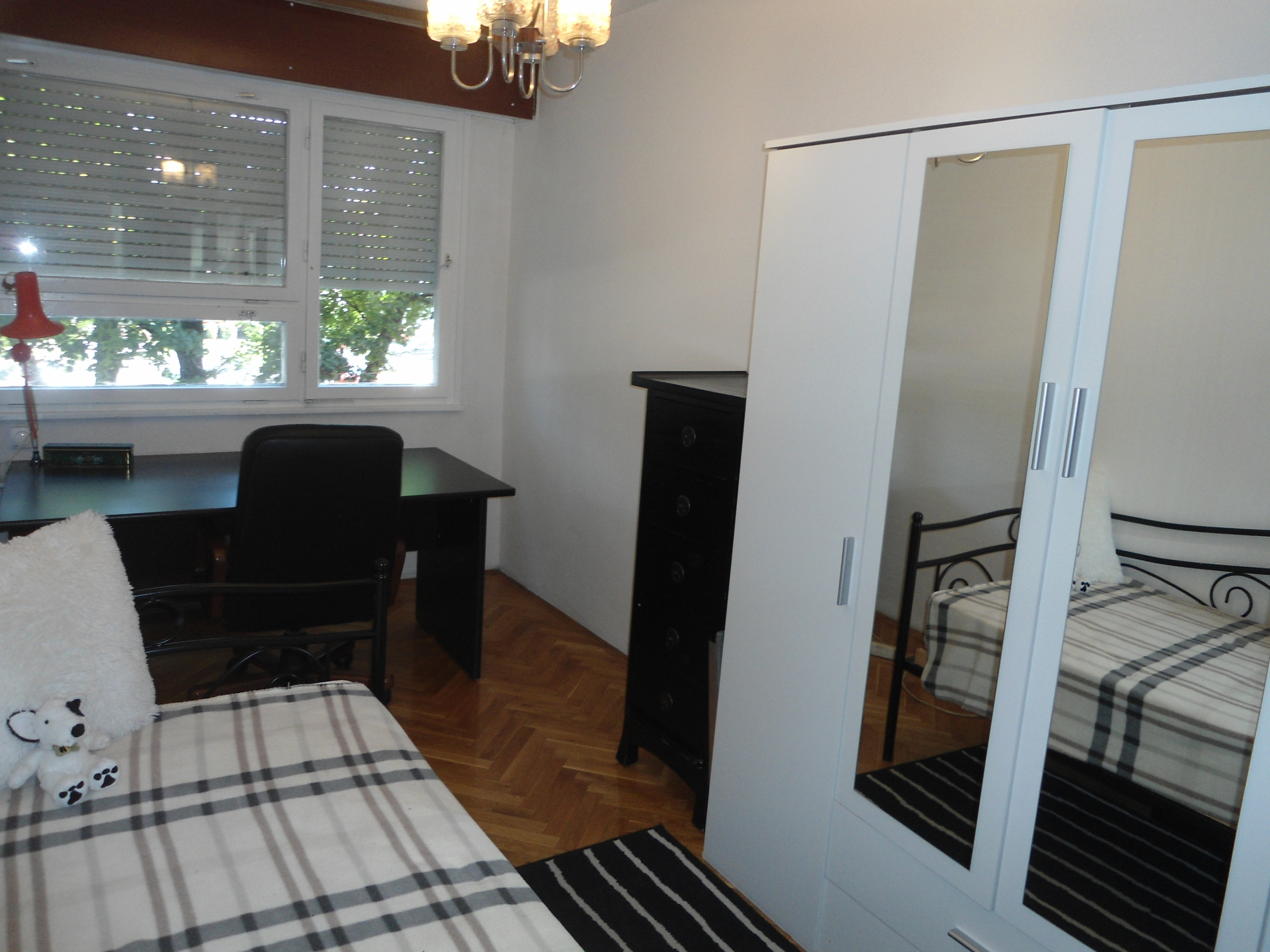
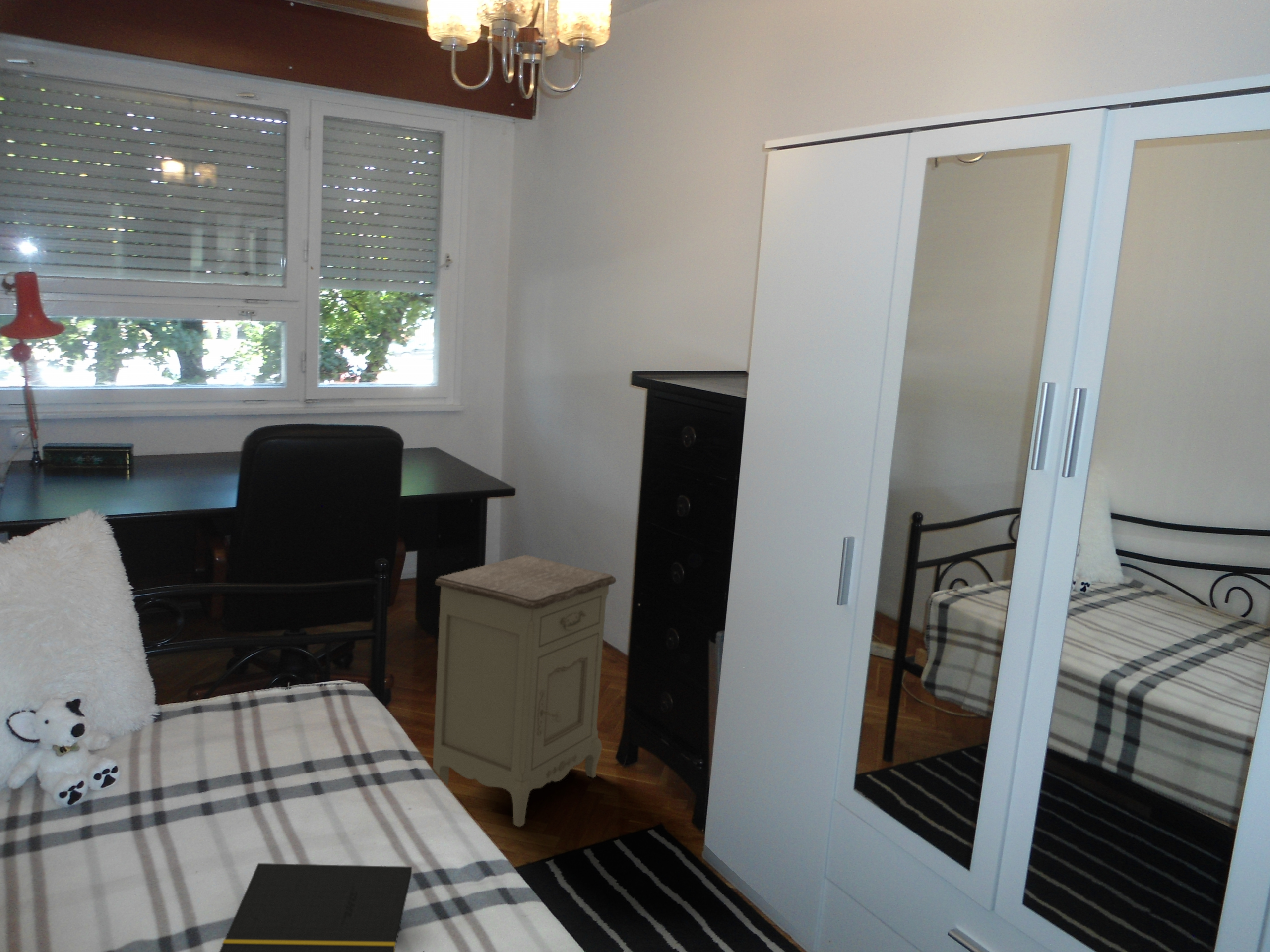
+ notepad (322, 910)
+ nightstand (531, 684)
